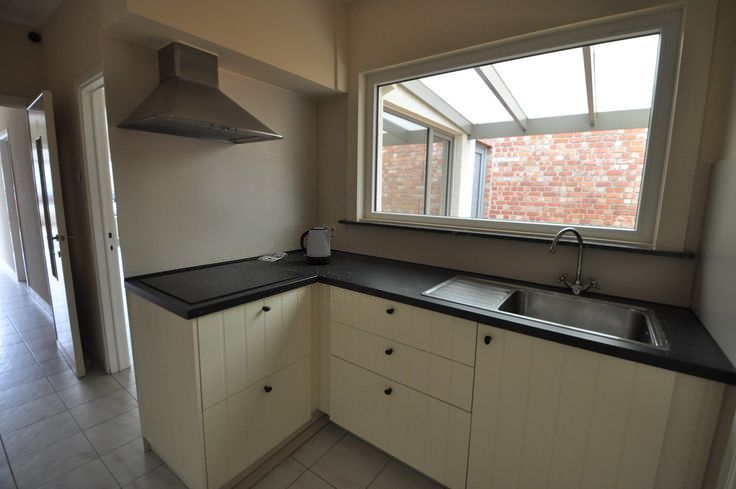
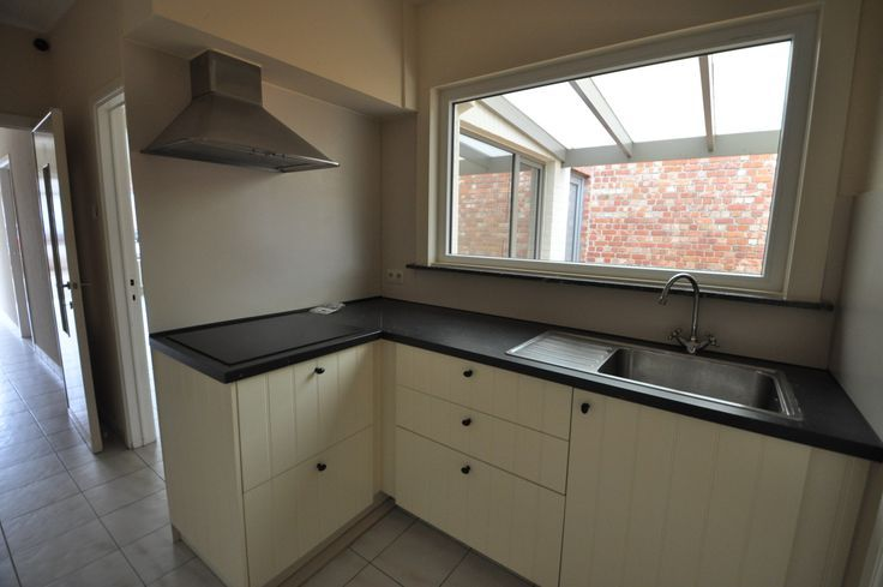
- kettle (315, 244)
